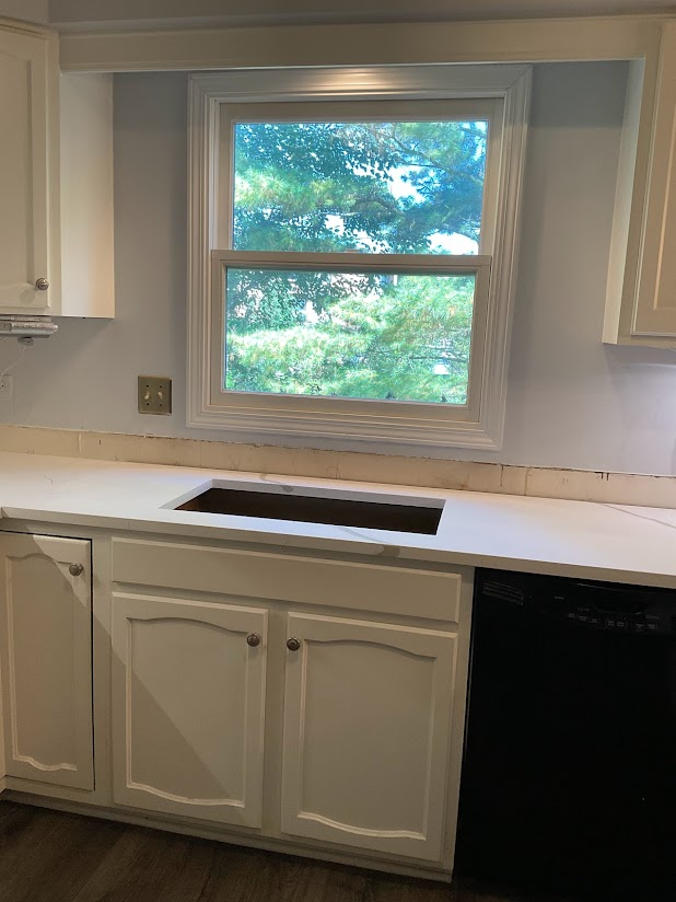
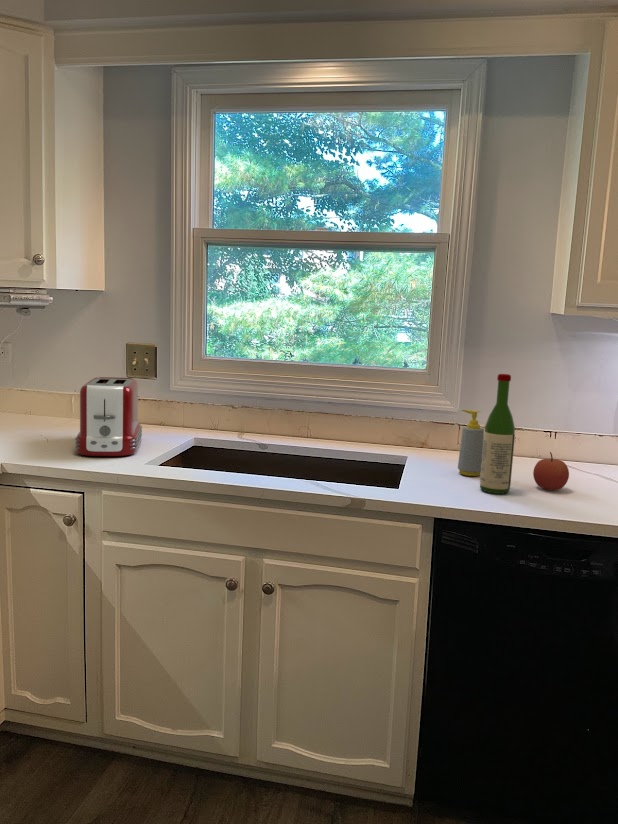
+ apple (551, 470)
+ toaster (110, 413)
+ soap bottle (472, 442)
+ wine bottle (499, 433)
